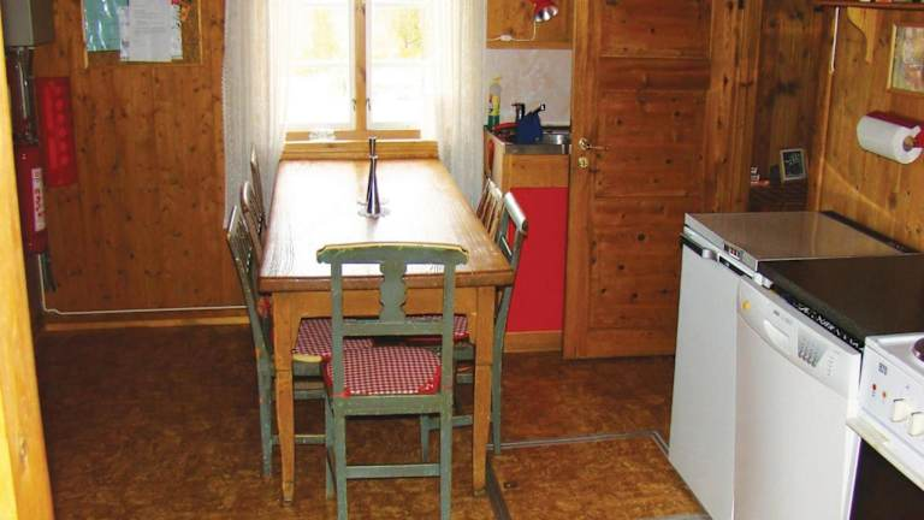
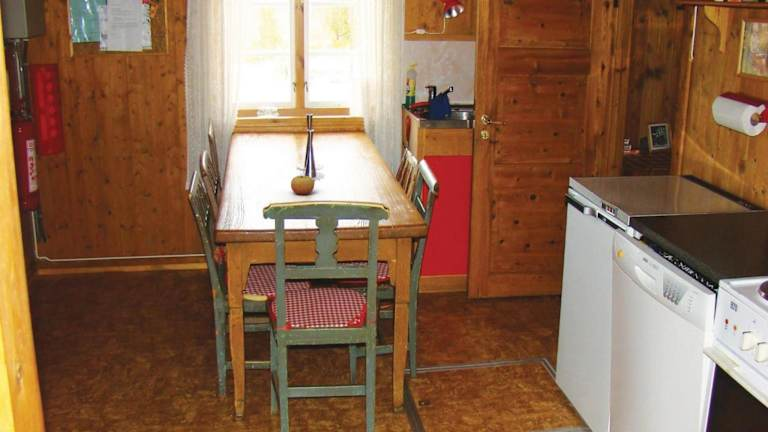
+ apple (302, 184)
